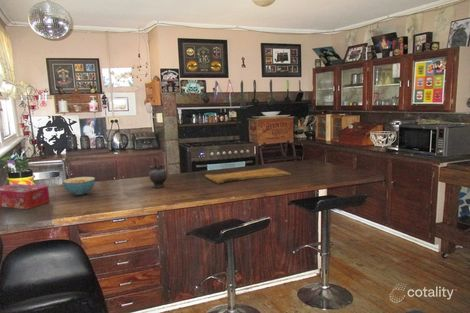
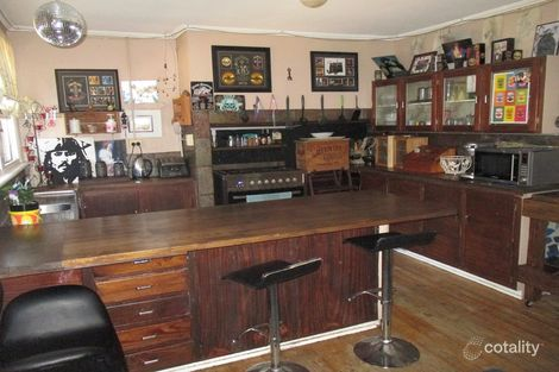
- teapot (157, 171)
- cereal bowl (79, 186)
- tissue box (20, 195)
- cutting board (247, 174)
